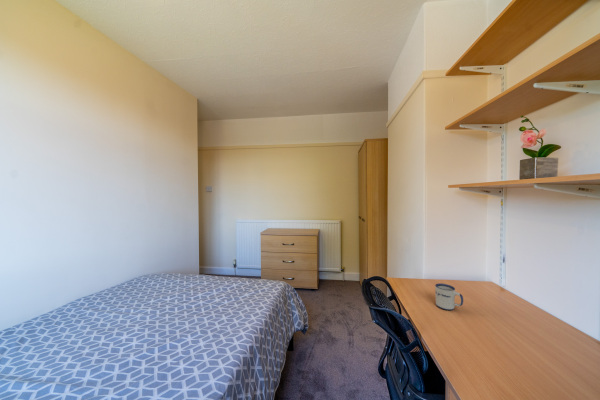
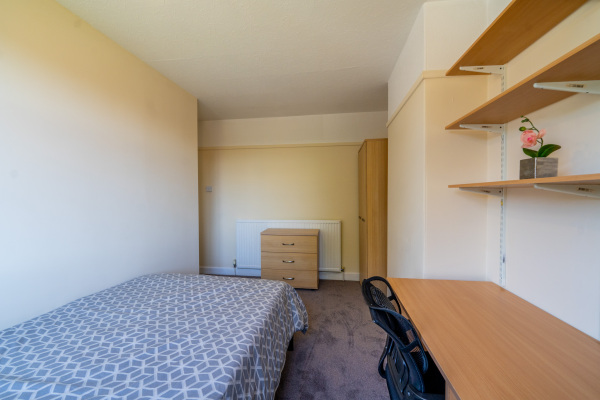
- mug (448, 297)
